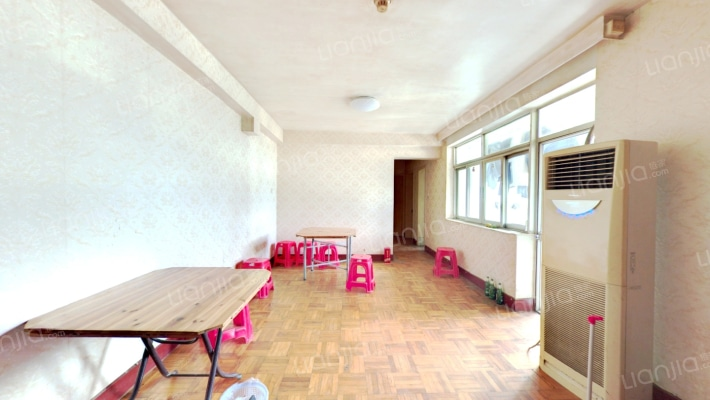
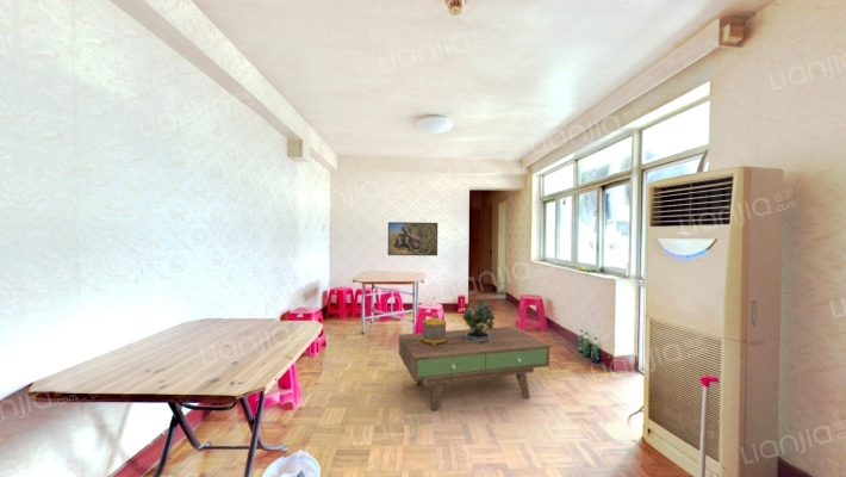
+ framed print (412, 238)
+ decorative container (434, 327)
+ potted plant (479, 318)
+ coffee table (471, 365)
